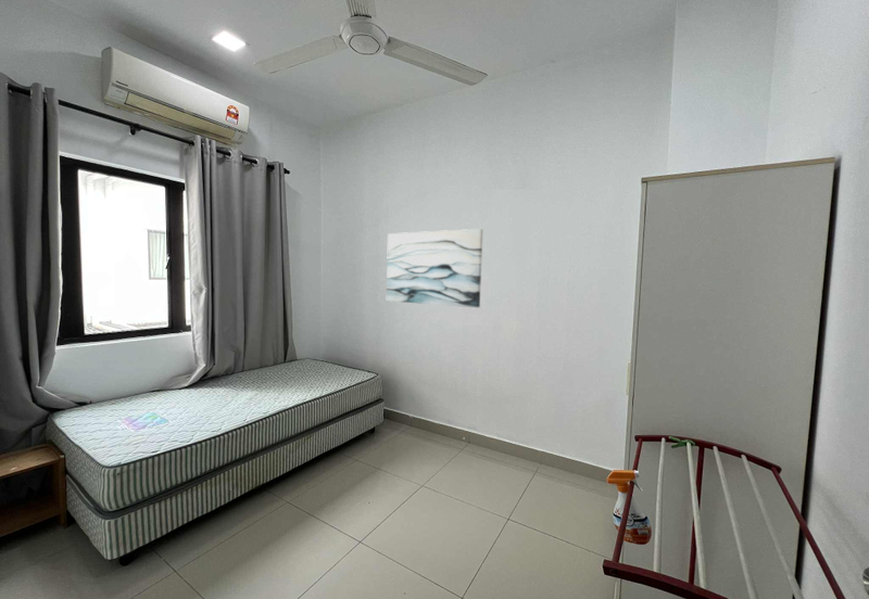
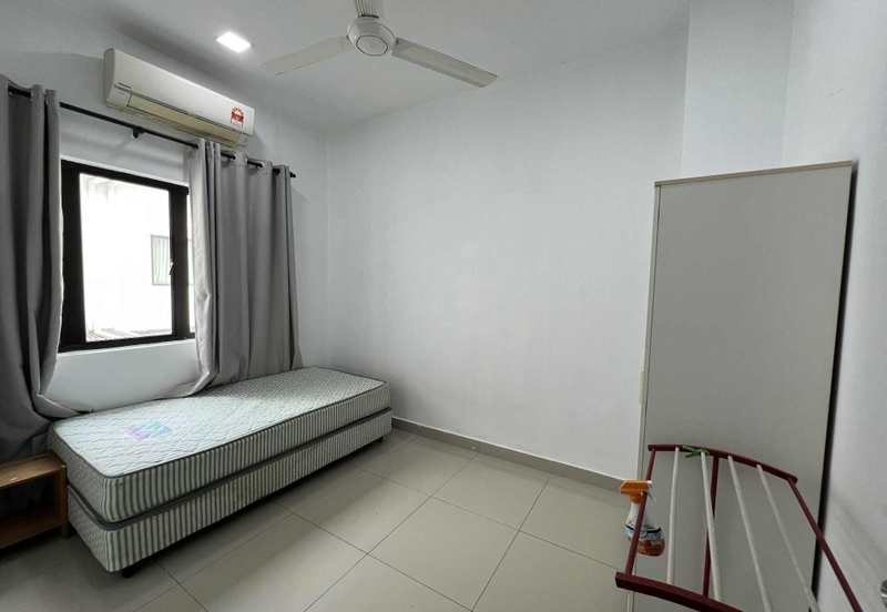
- wall art (430, 267)
